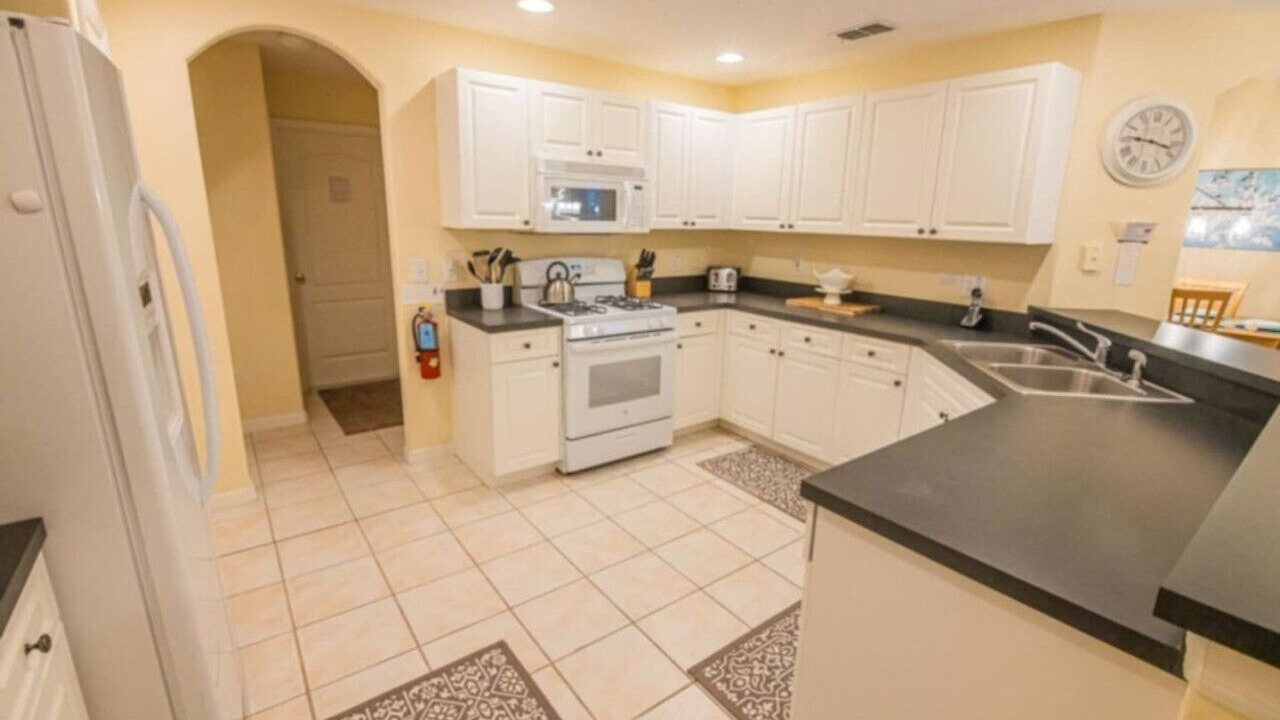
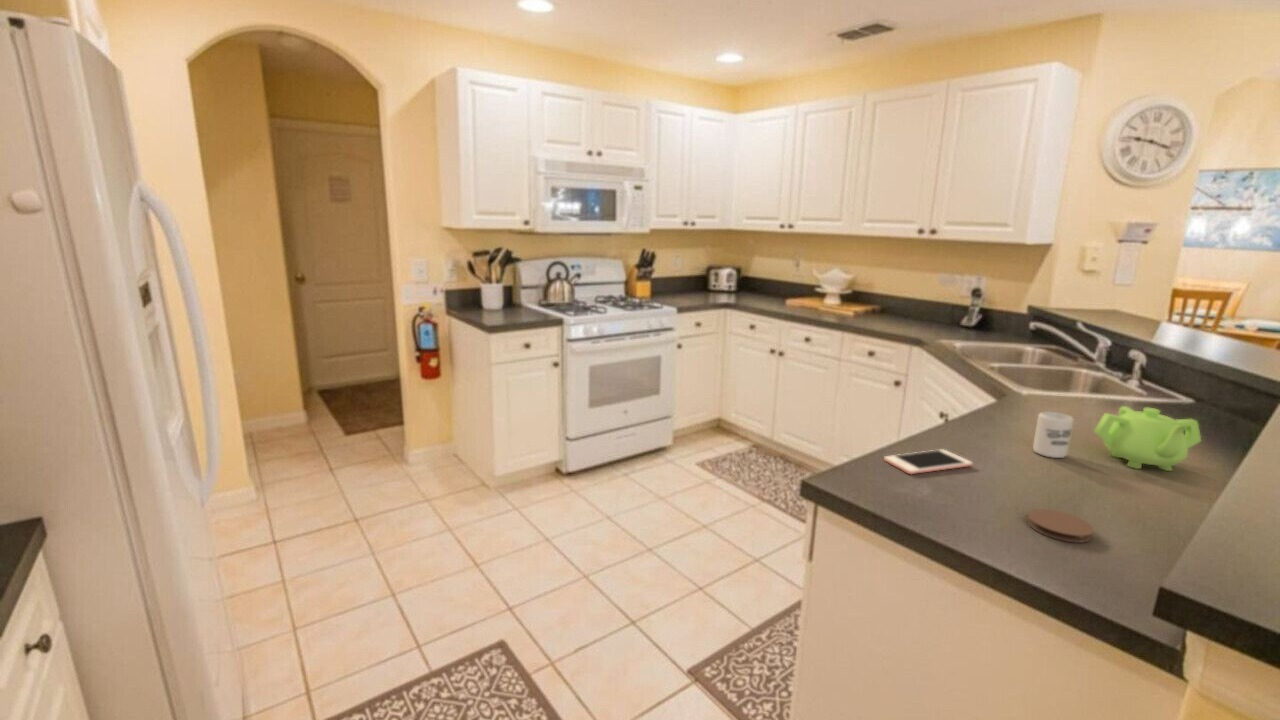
+ cup (1053, 434)
+ teapot (1148, 437)
+ coaster (1059, 524)
+ cell phone (927, 461)
